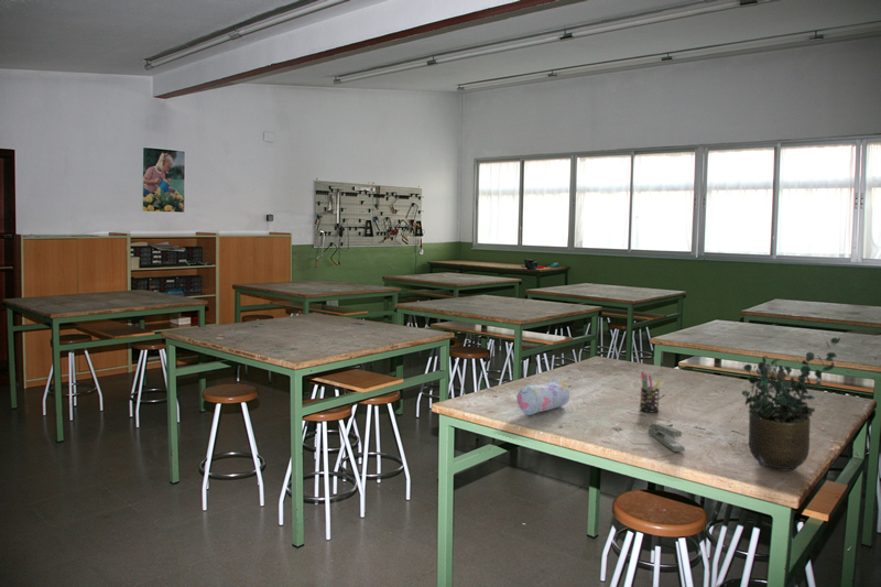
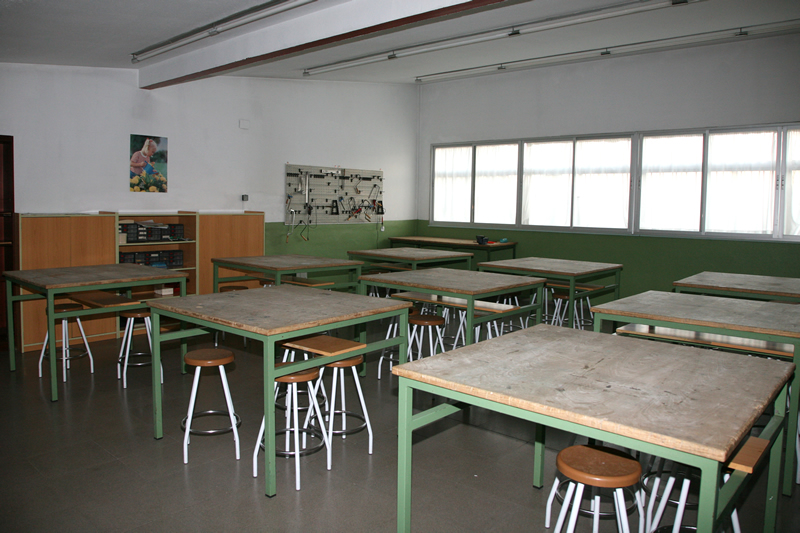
- stapler (665, 433)
- pen holder (648, 391)
- pencil case (543, 395)
- potted plant (784, 401)
